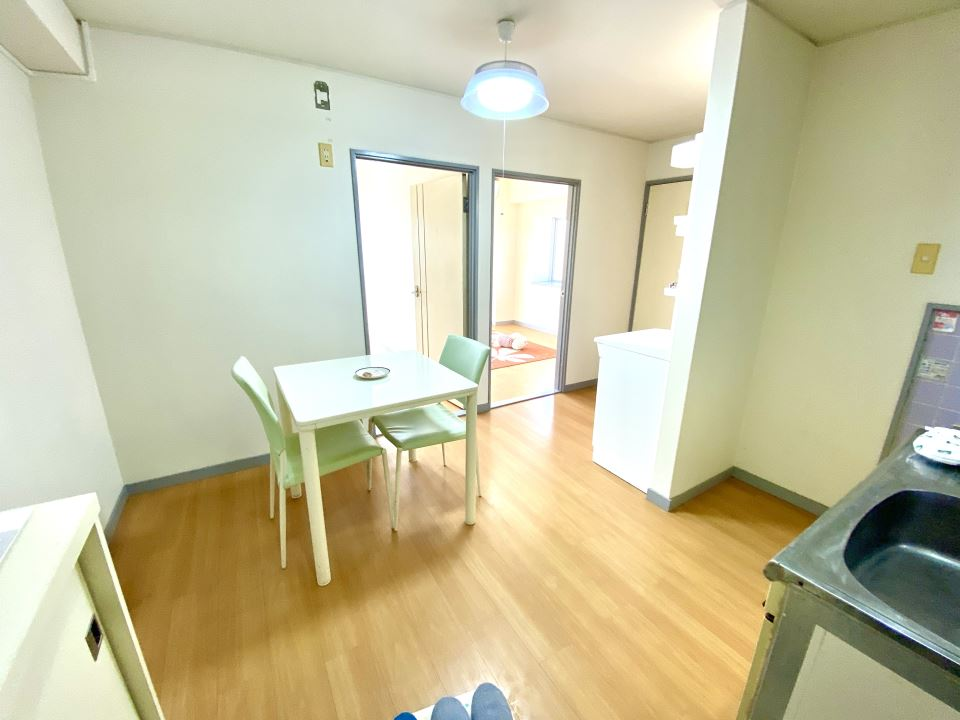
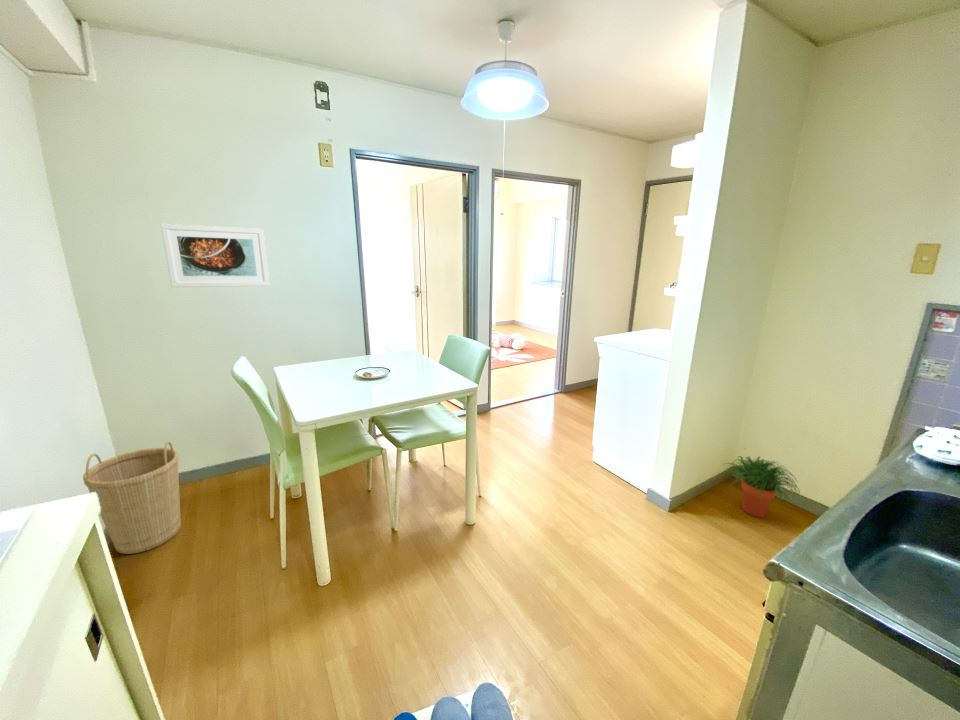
+ potted plant (760, 486)
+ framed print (219, 257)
+ basket (139, 493)
